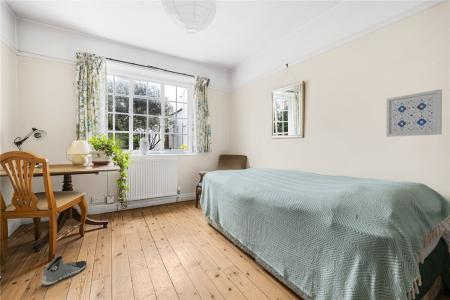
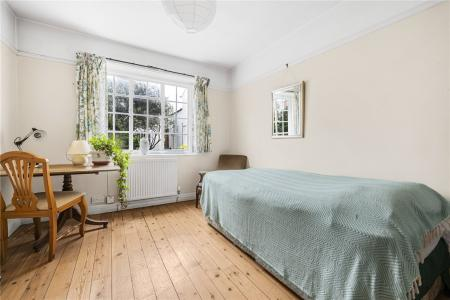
- wall art (411, 115)
- sneaker (66, 264)
